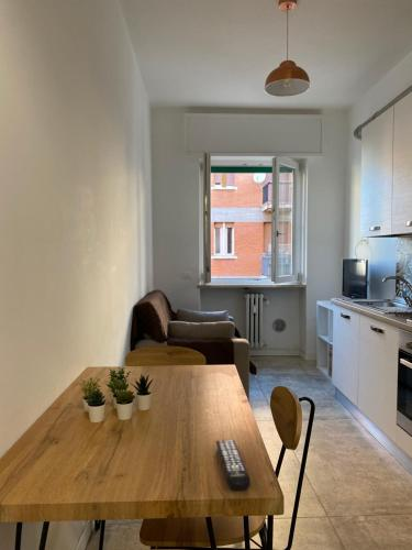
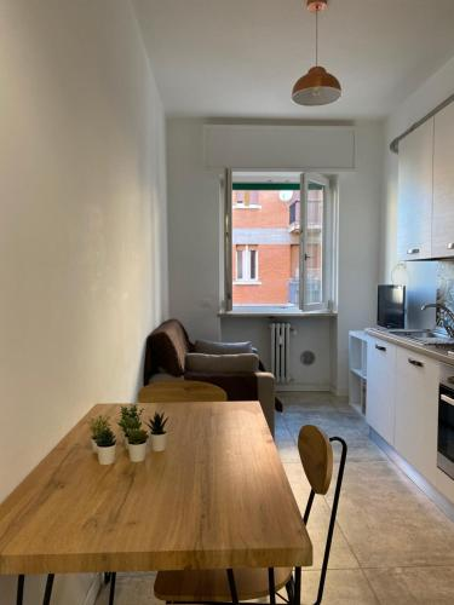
- remote control (231, 461)
